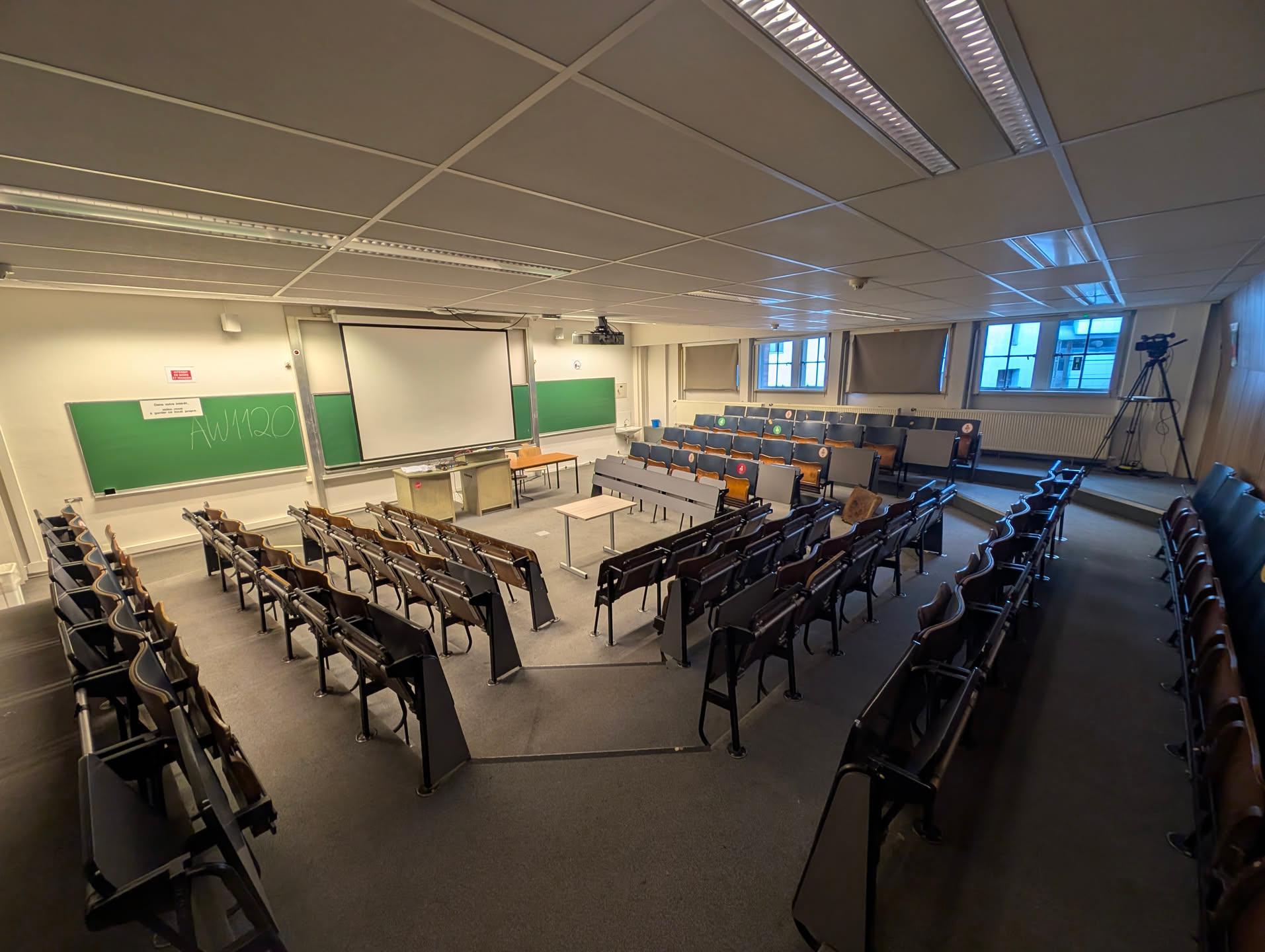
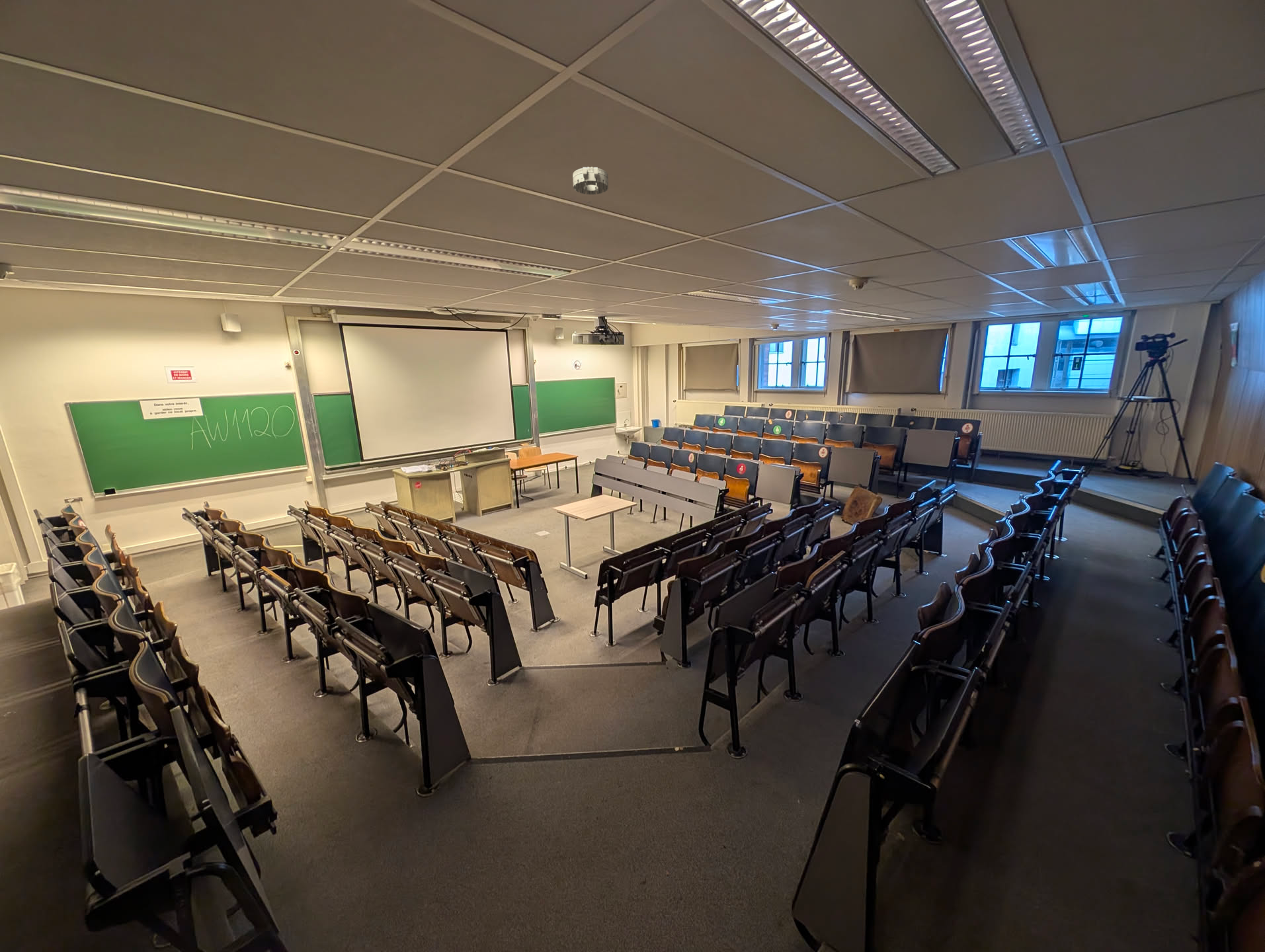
+ smoke detector (591, 180)
